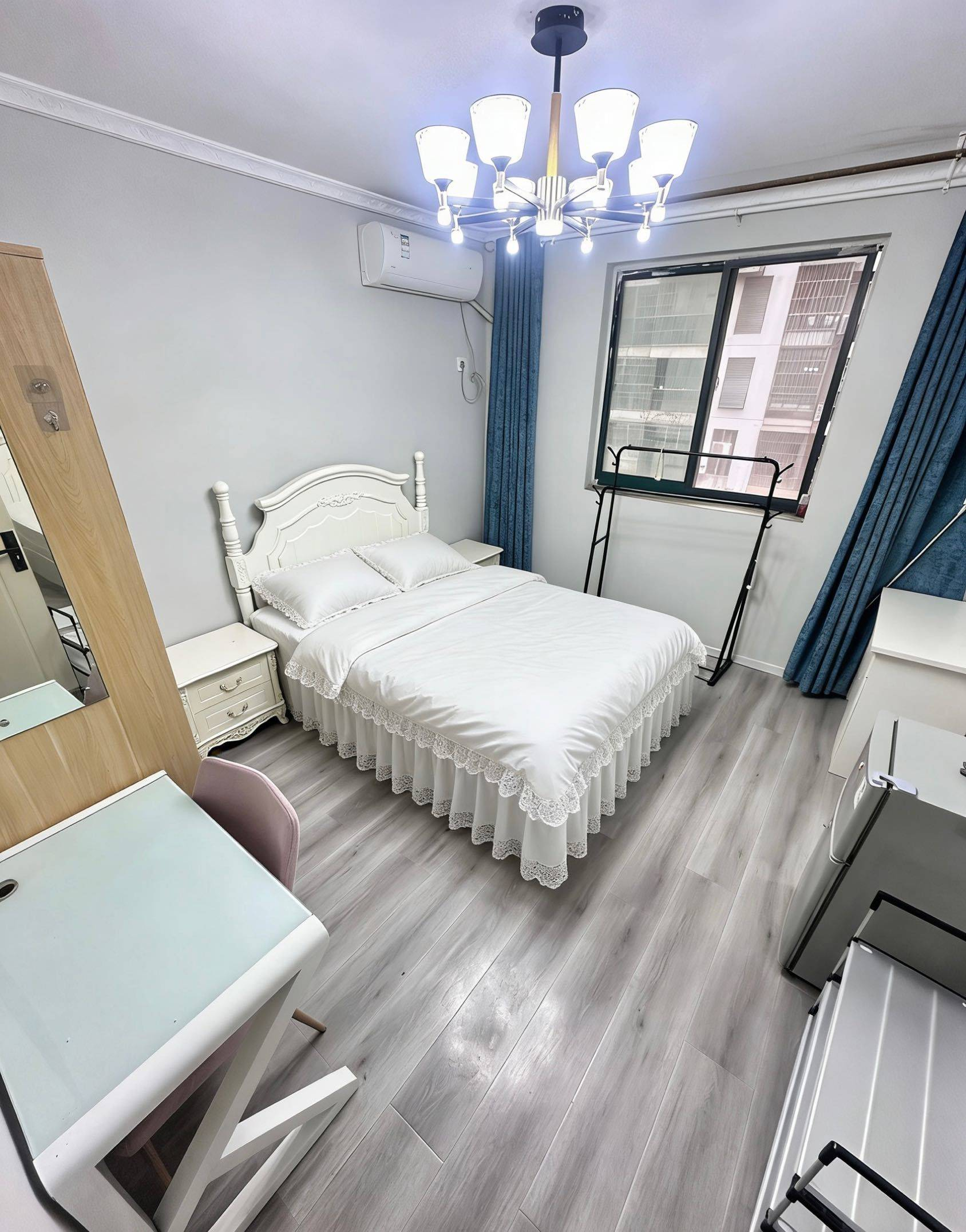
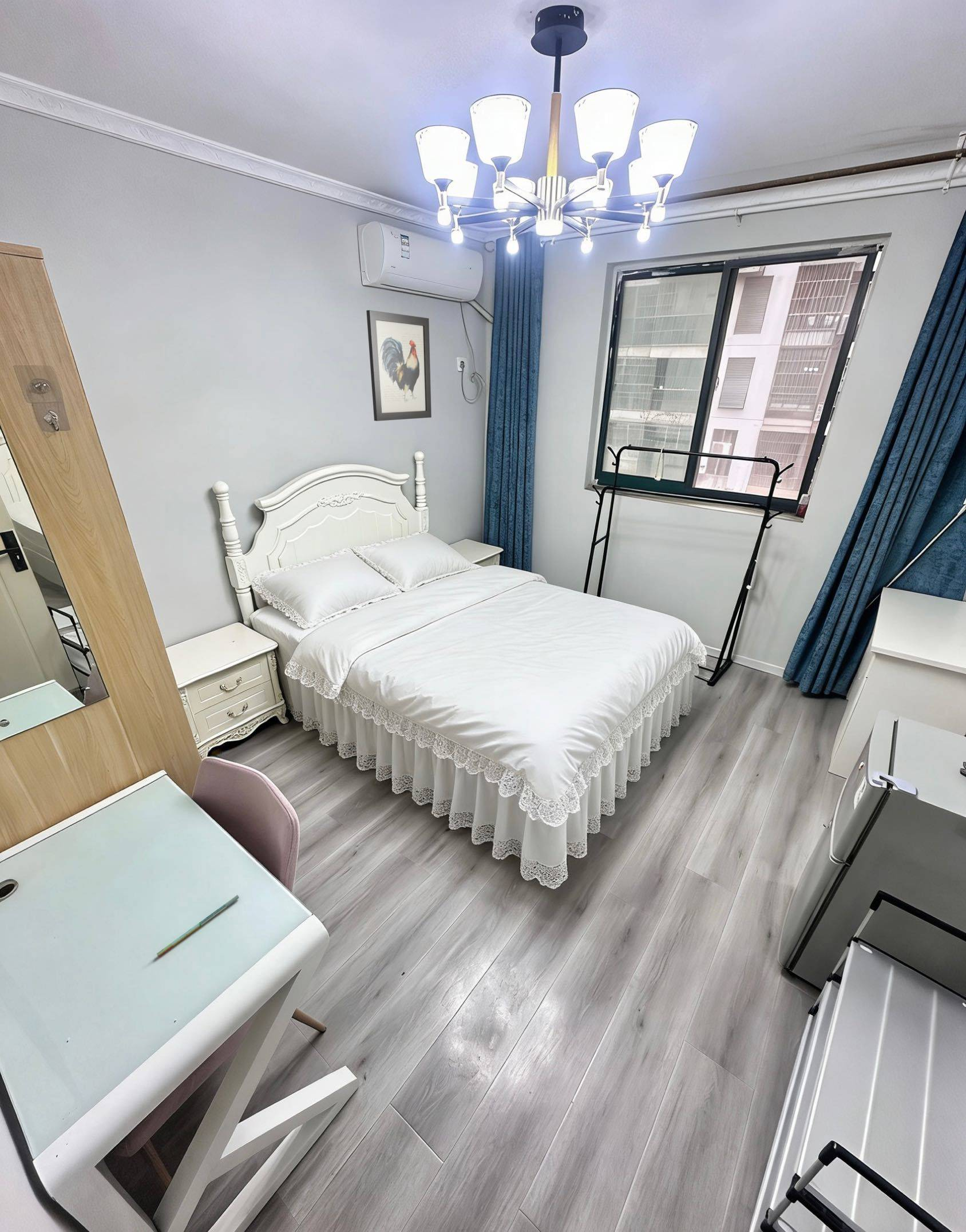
+ wall art (402, 369)
+ pen (200, 924)
